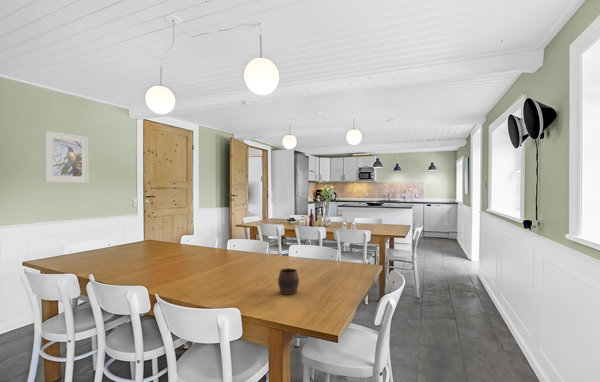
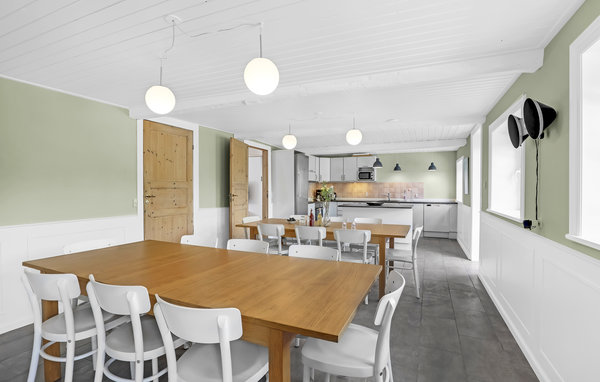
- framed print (67, 158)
- cup (288, 281)
